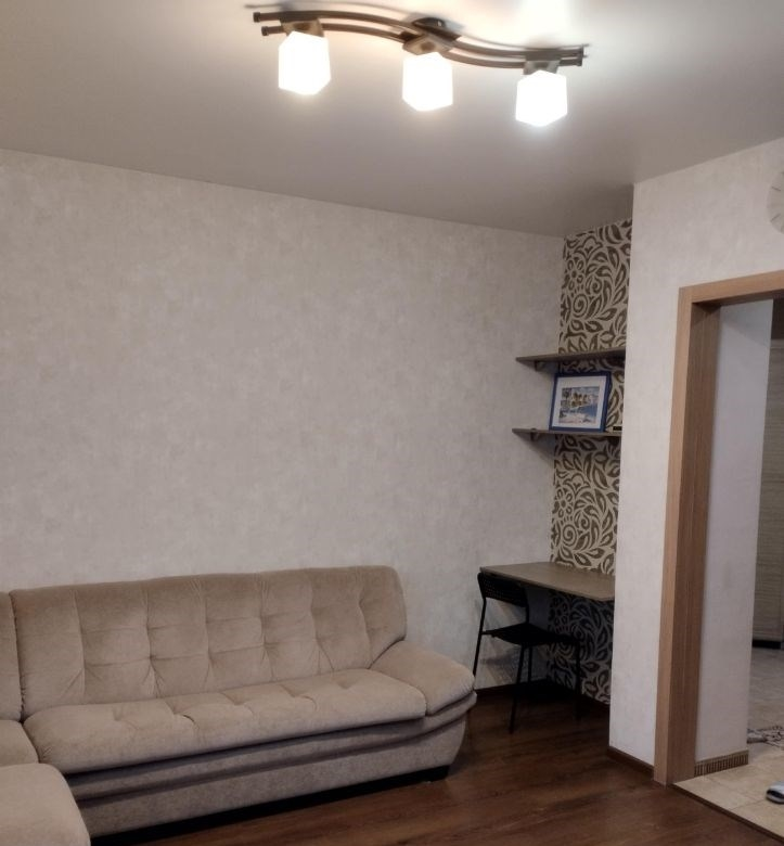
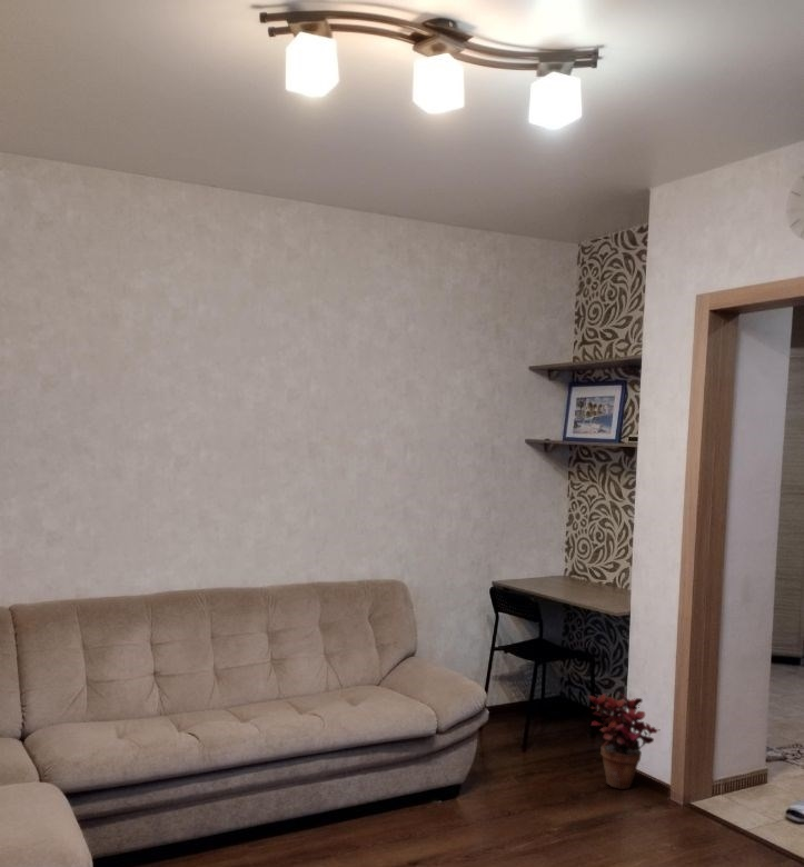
+ potted plant (622, 743)
